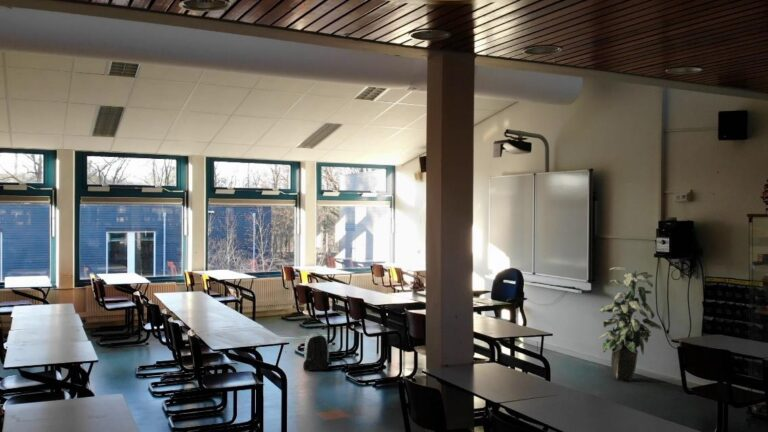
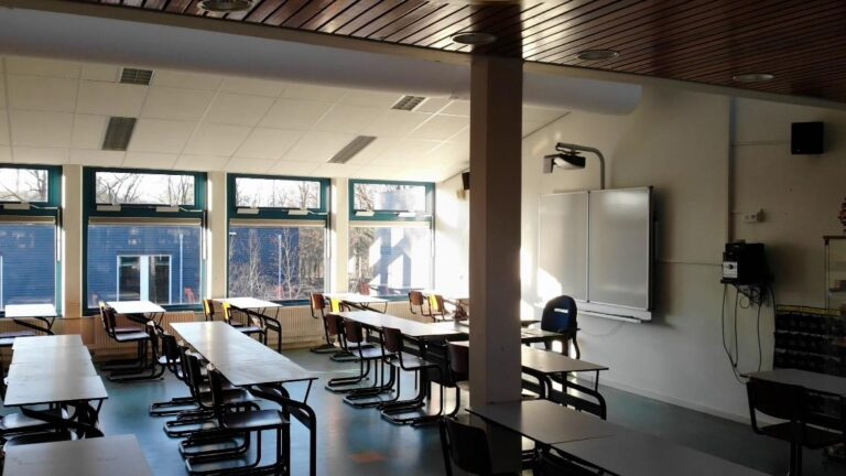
- indoor plant (625, 322)
- backpack (315, 351)
